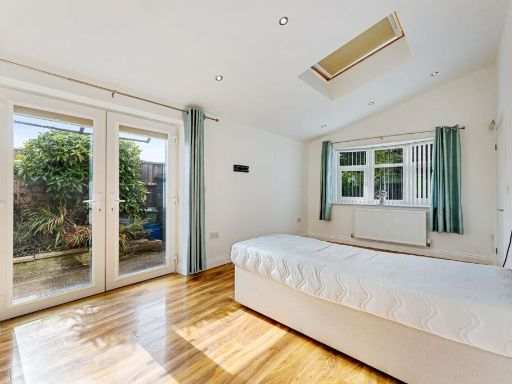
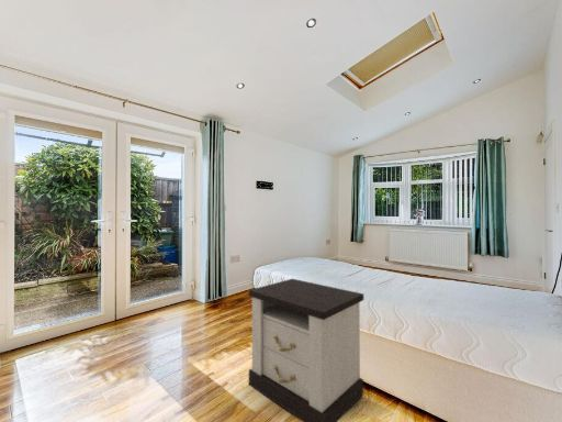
+ nightstand (304, 341)
